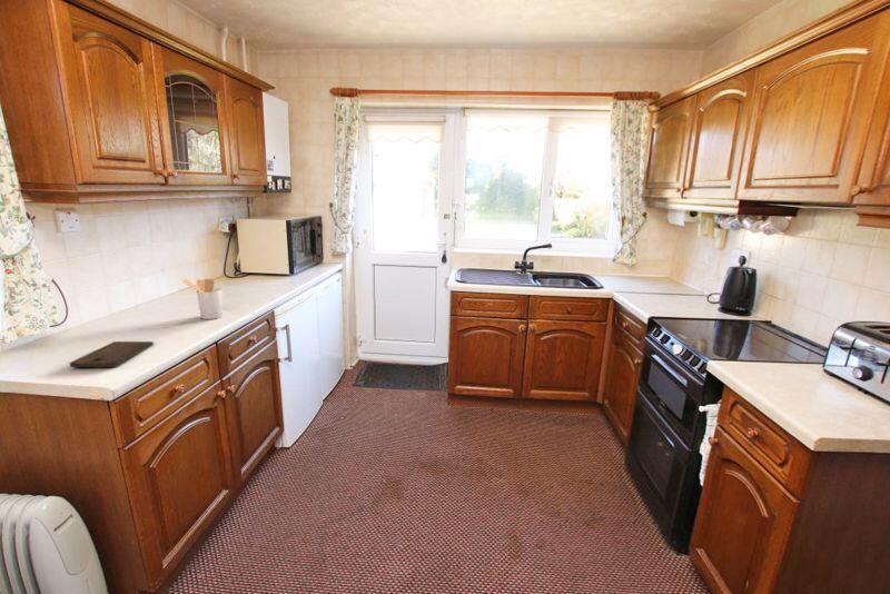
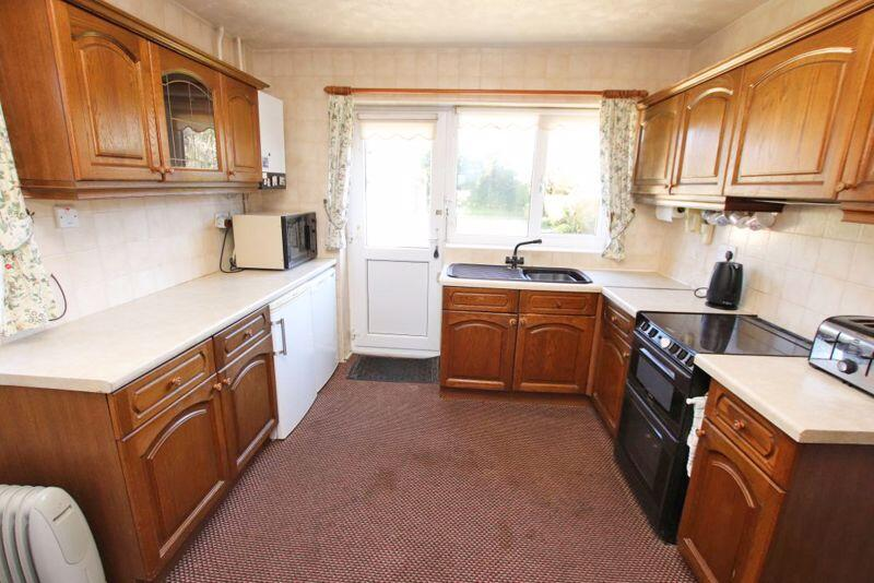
- cutting board (115, 353)
- utensil holder (202, 297)
